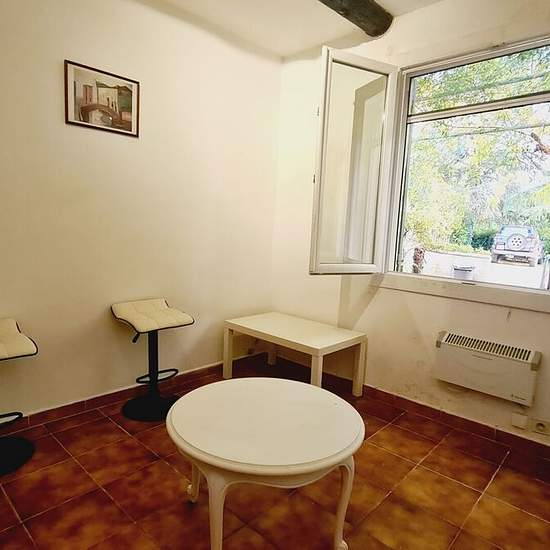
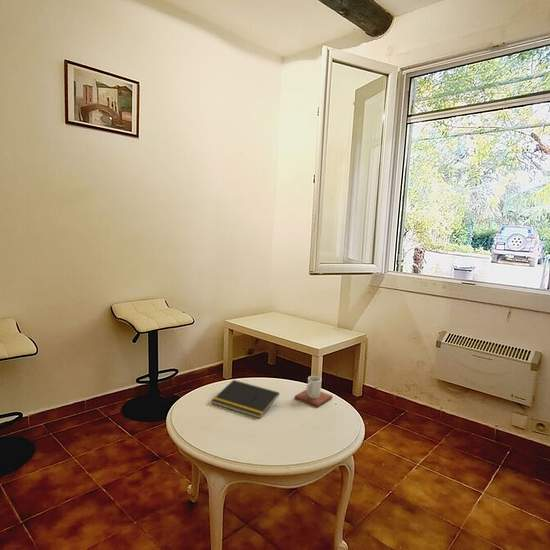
+ notepad (245, 397)
+ mug (314, 388)
